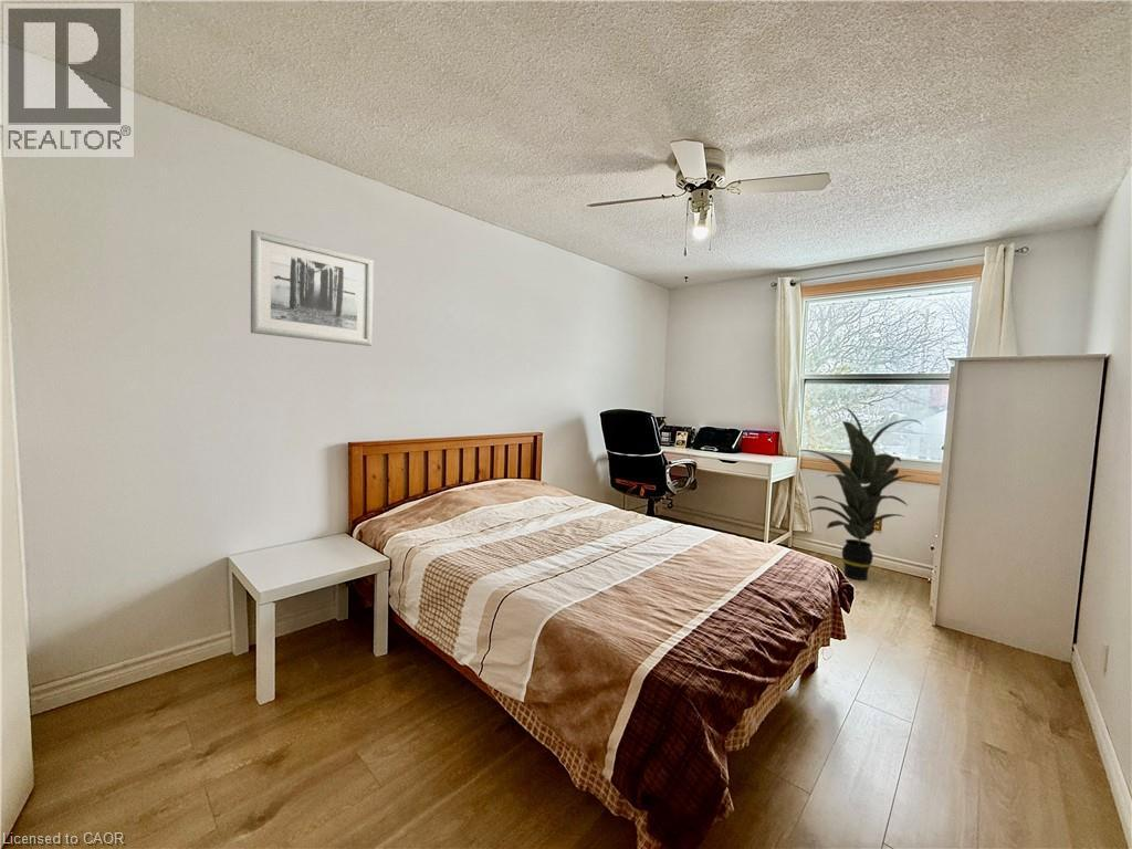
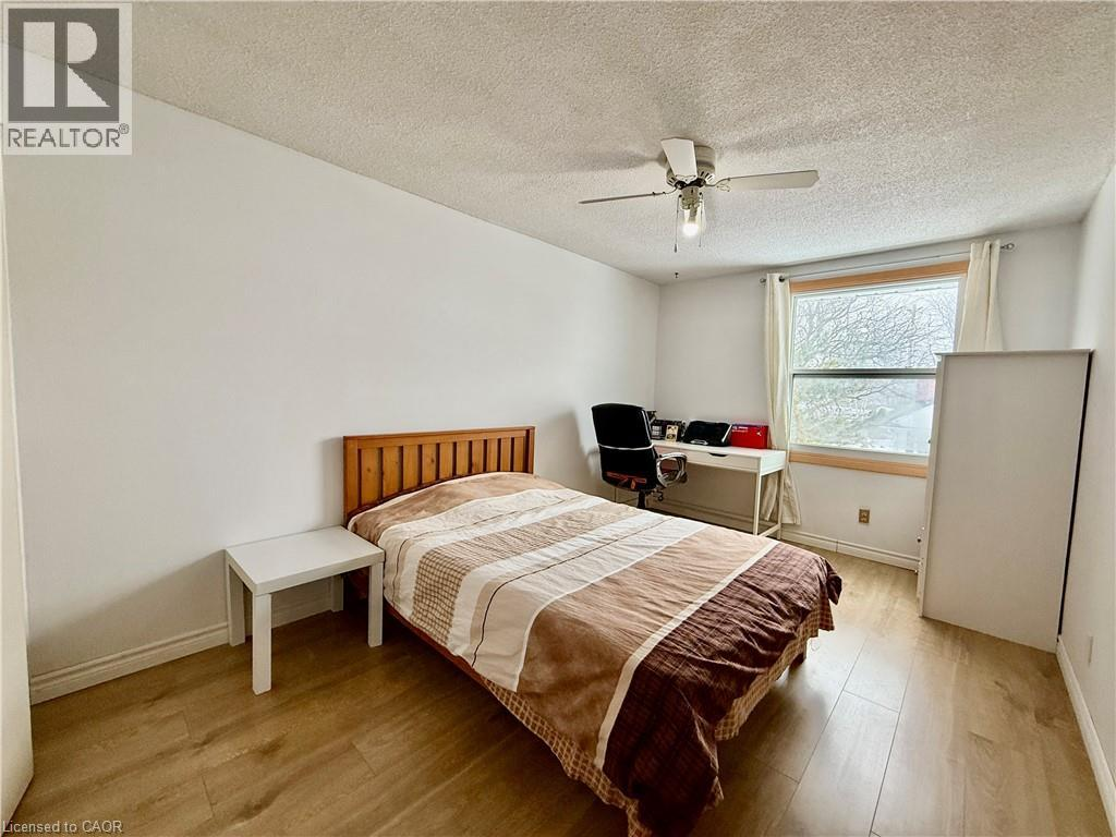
- wall art (316, 293)
- indoor plant (856, 491)
